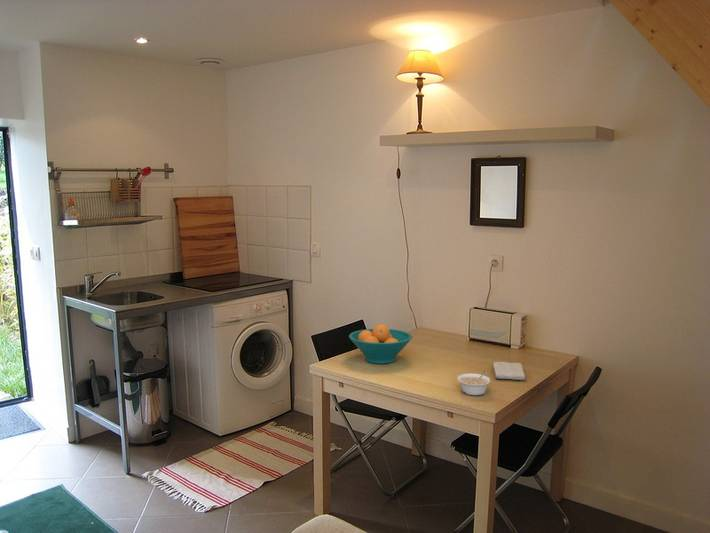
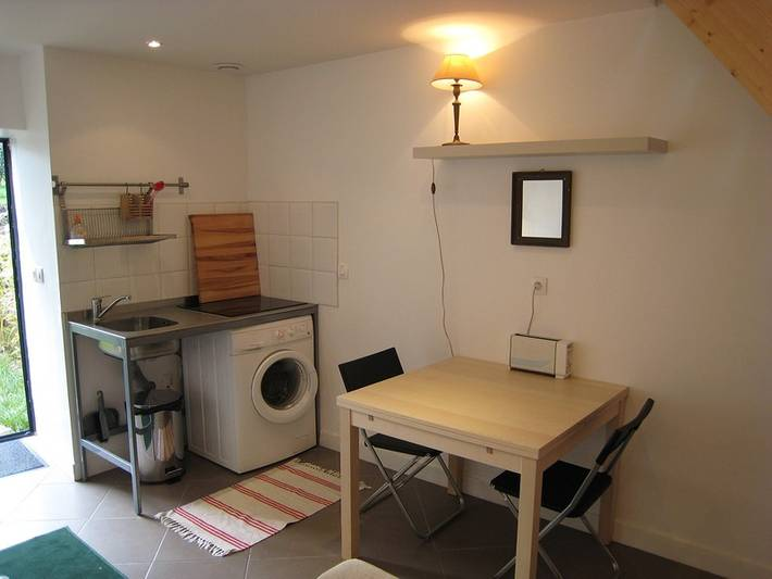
- fruit bowl (380, 342)
- legume (473, 383)
- washcloth (508, 370)
